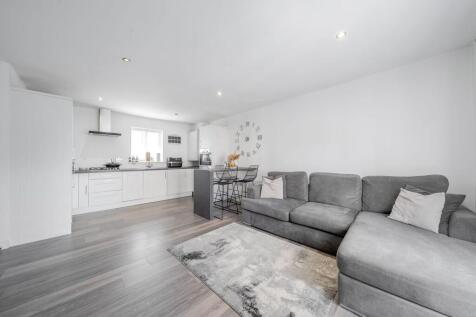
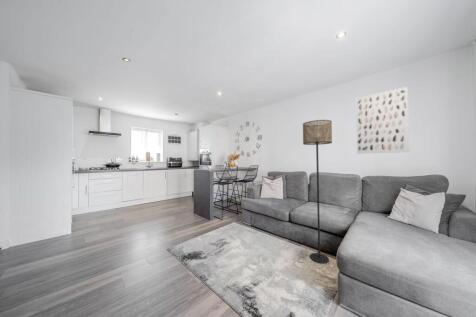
+ floor lamp (318, 190)
+ wall art (380, 123)
